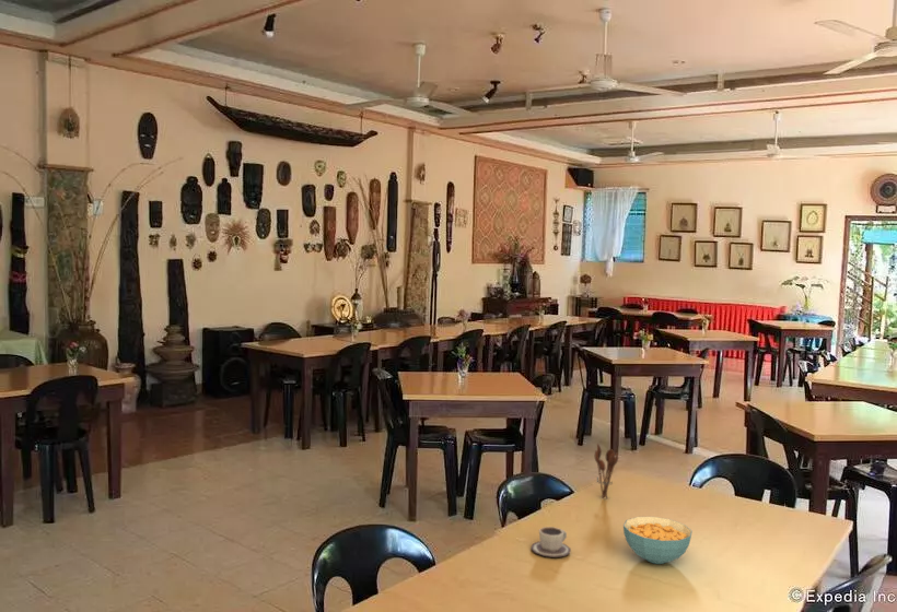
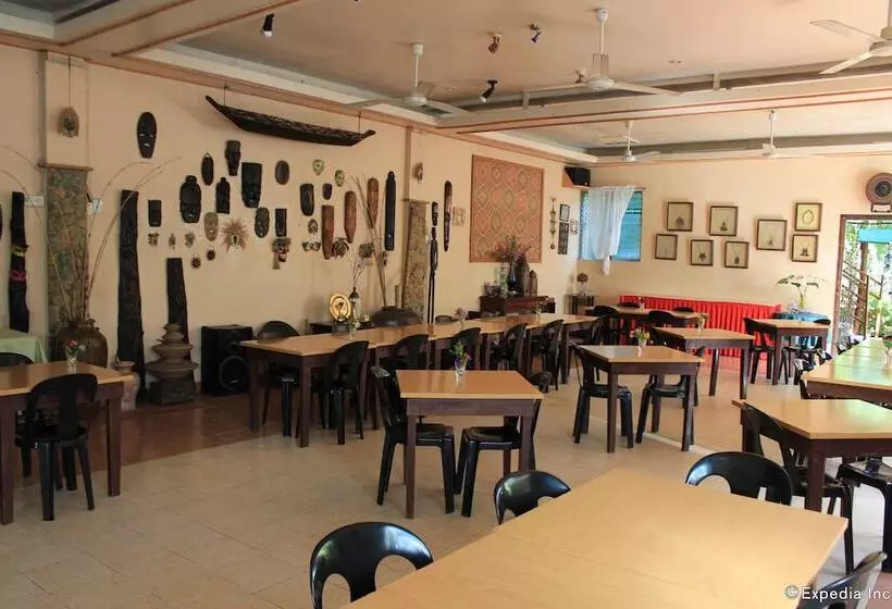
- utensil holder (604, 470)
- cup (550, 541)
- cereal bowl (656, 543)
